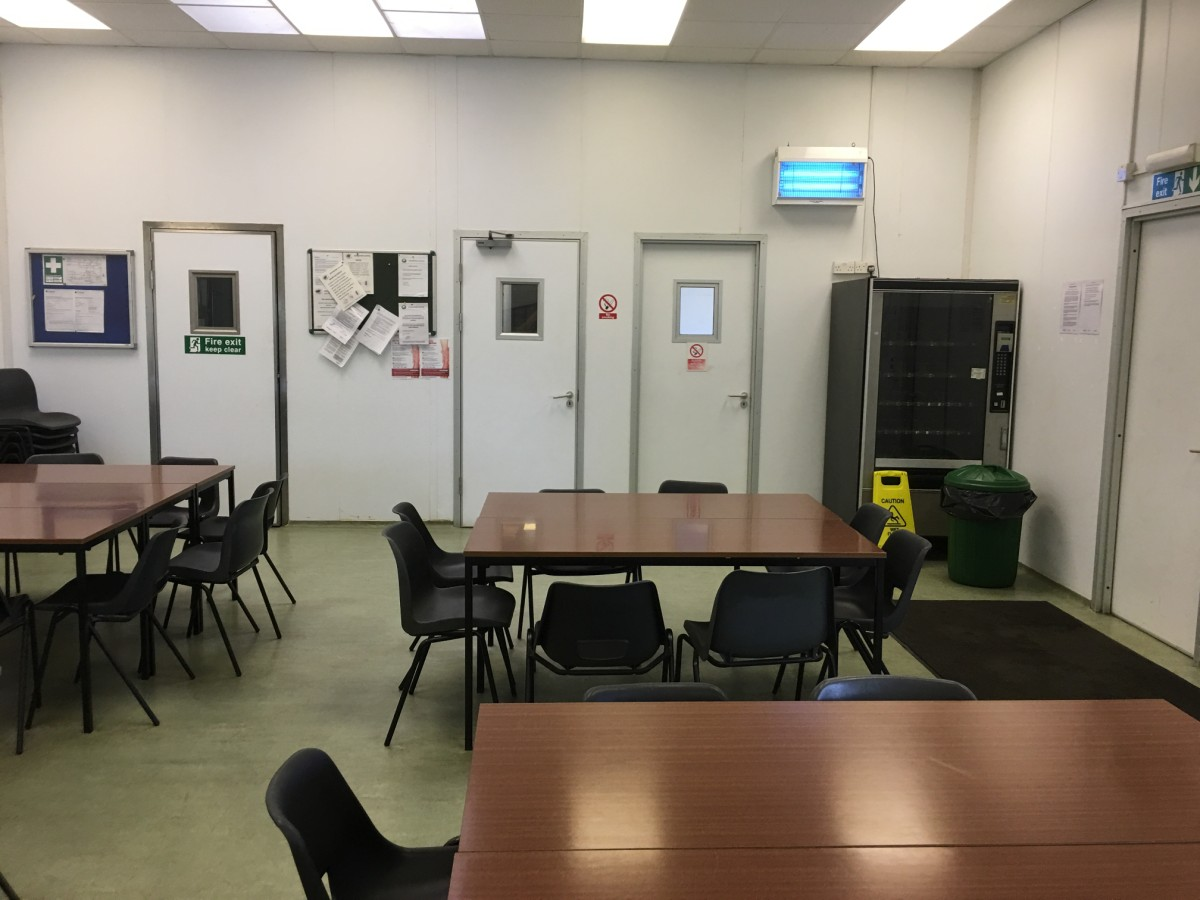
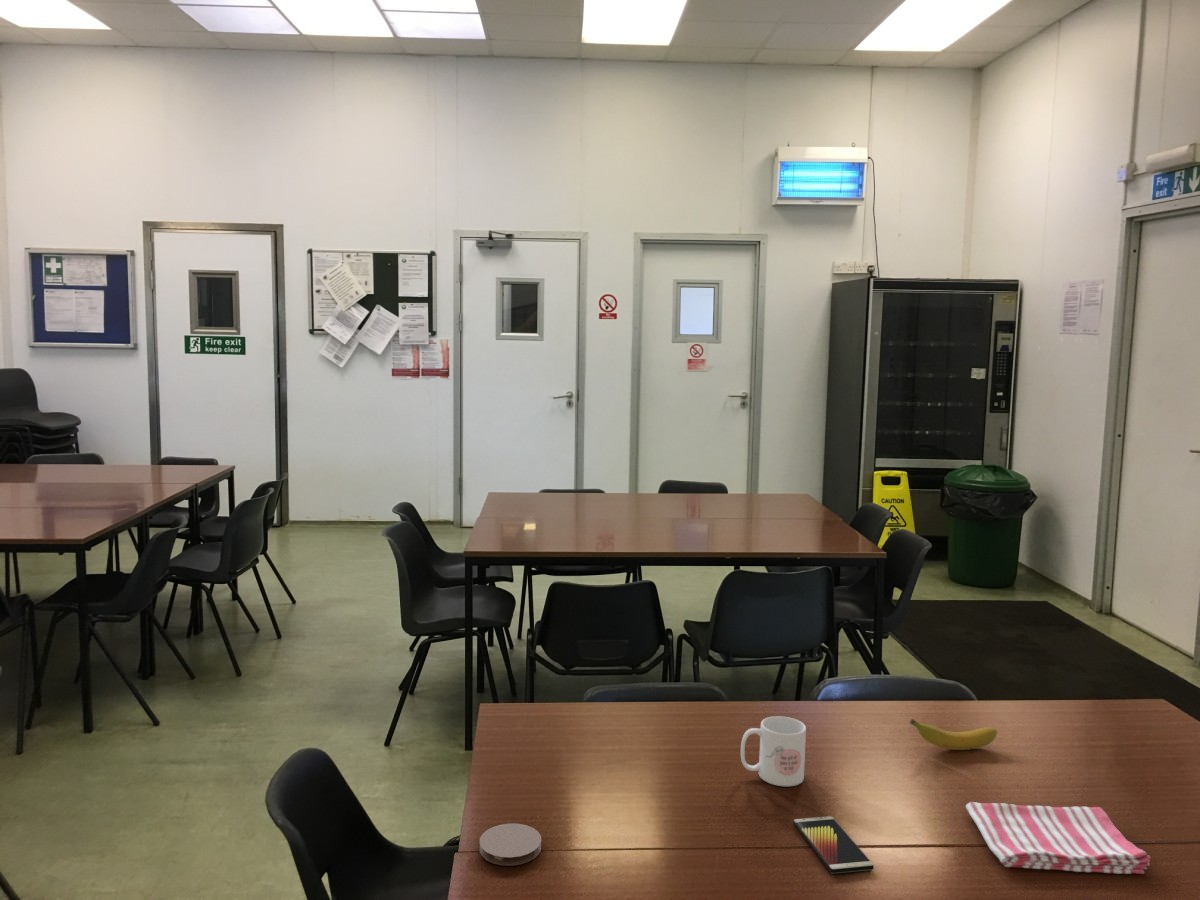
+ mug (772, 750)
+ smartphone (831, 843)
+ dish towel (1052, 832)
+ coaster (510, 843)
+ banana (953, 733)
